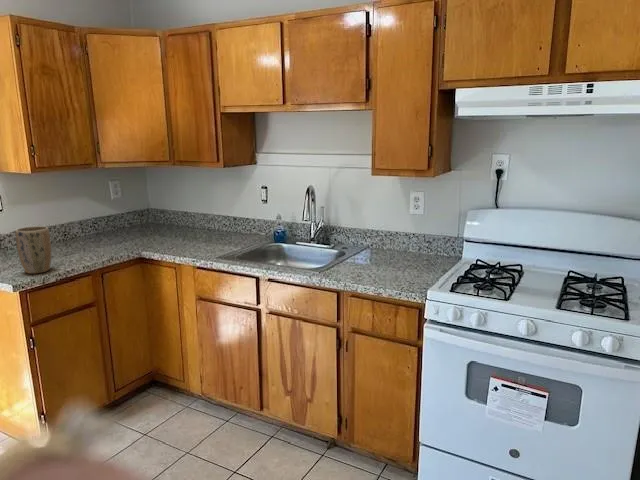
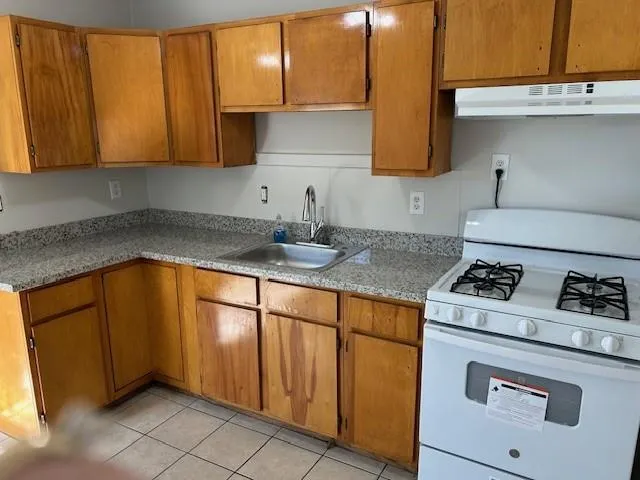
- plant pot (34, 250)
